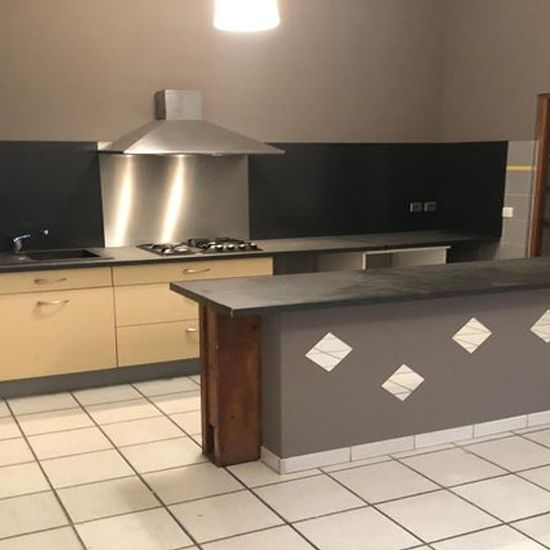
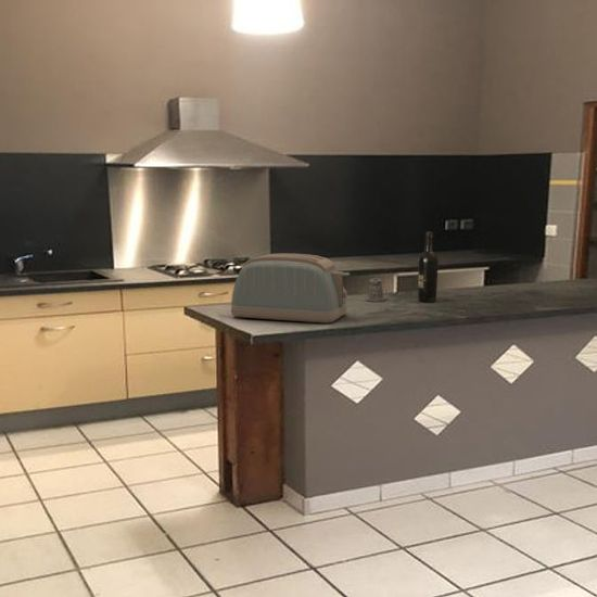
+ wine bottle (428, 266)
+ toaster (292, 285)
+ pepper shaker (376, 288)
